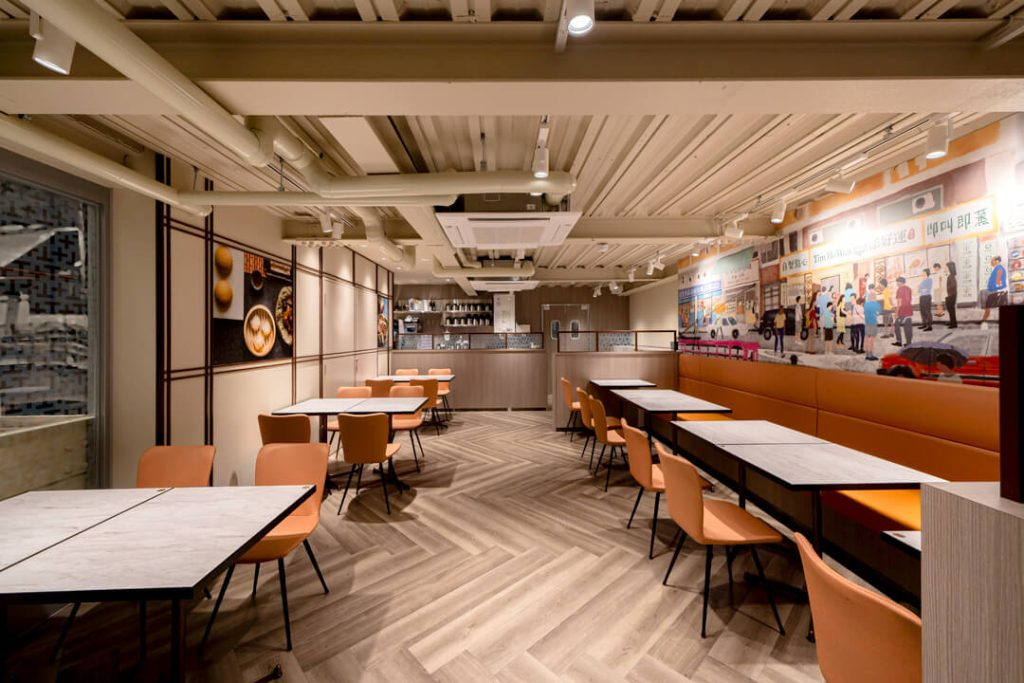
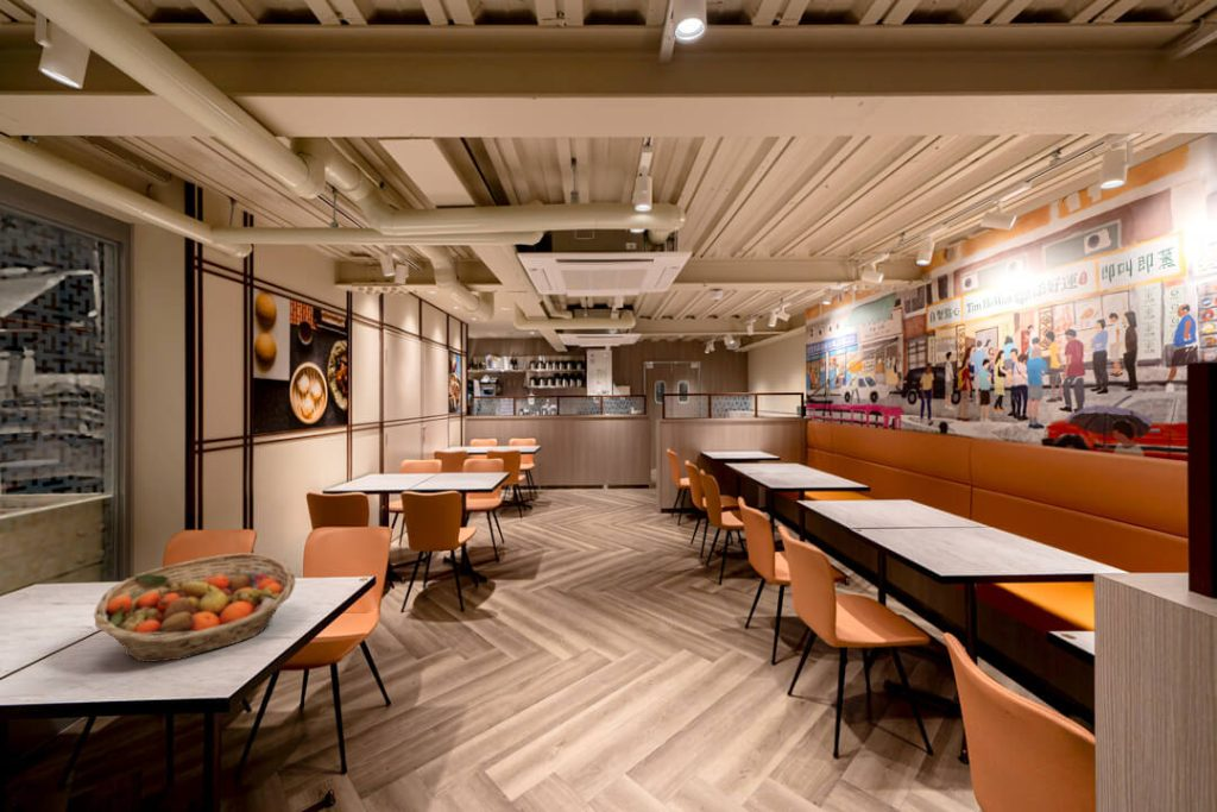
+ fruit basket (204, 603)
